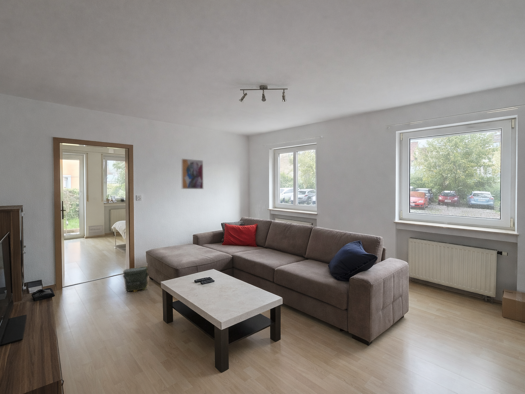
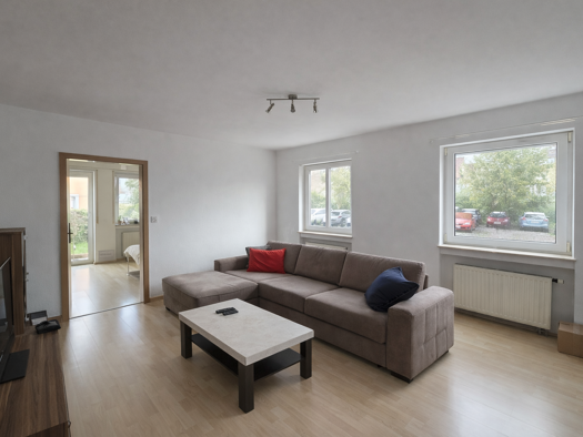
- bag (136, 279)
- wall art (192, 174)
